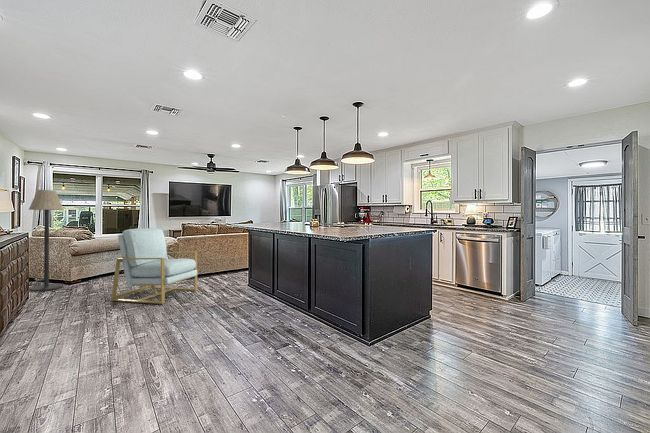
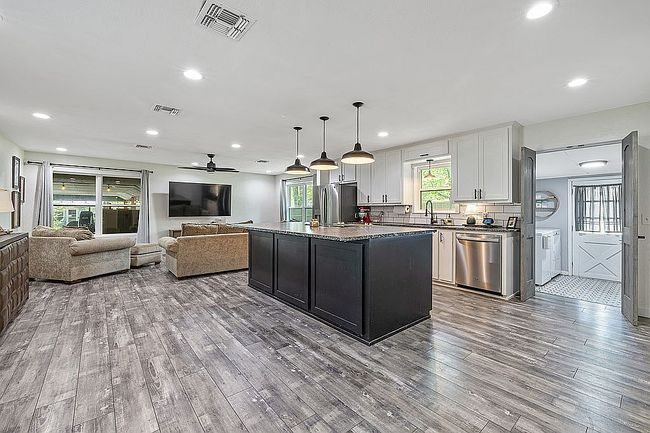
- floor lamp (46, 239)
- chair (158, 261)
